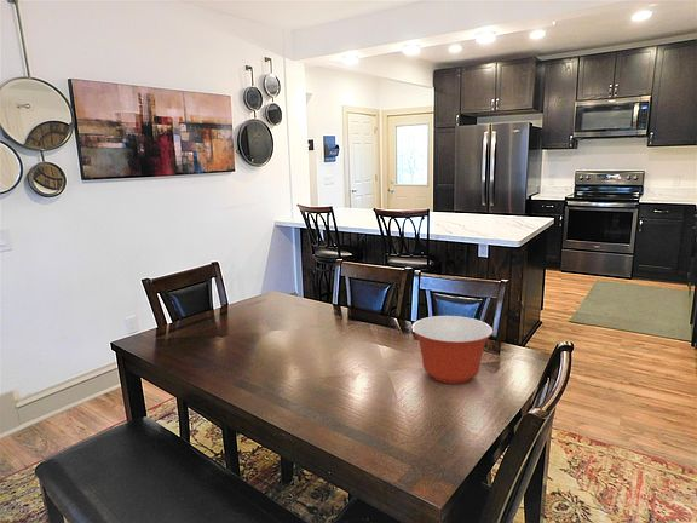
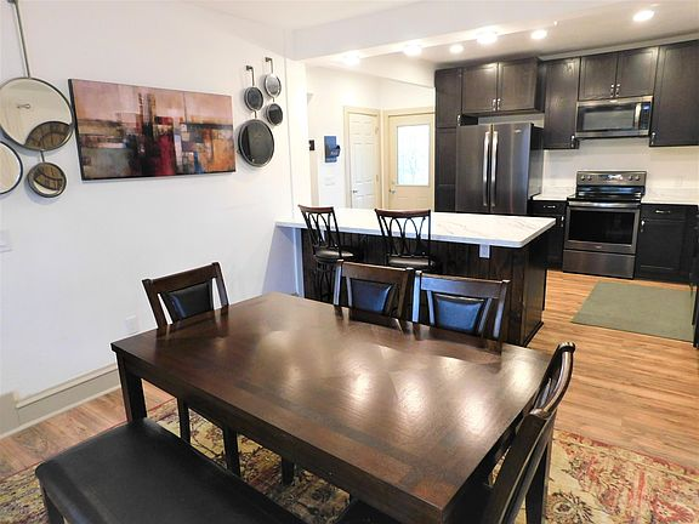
- mixing bowl (450, 351)
